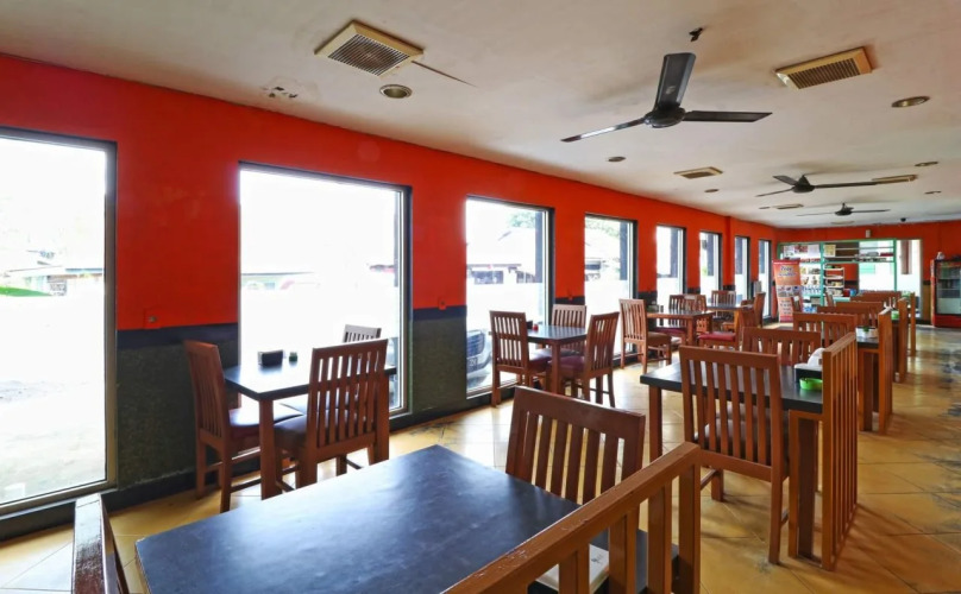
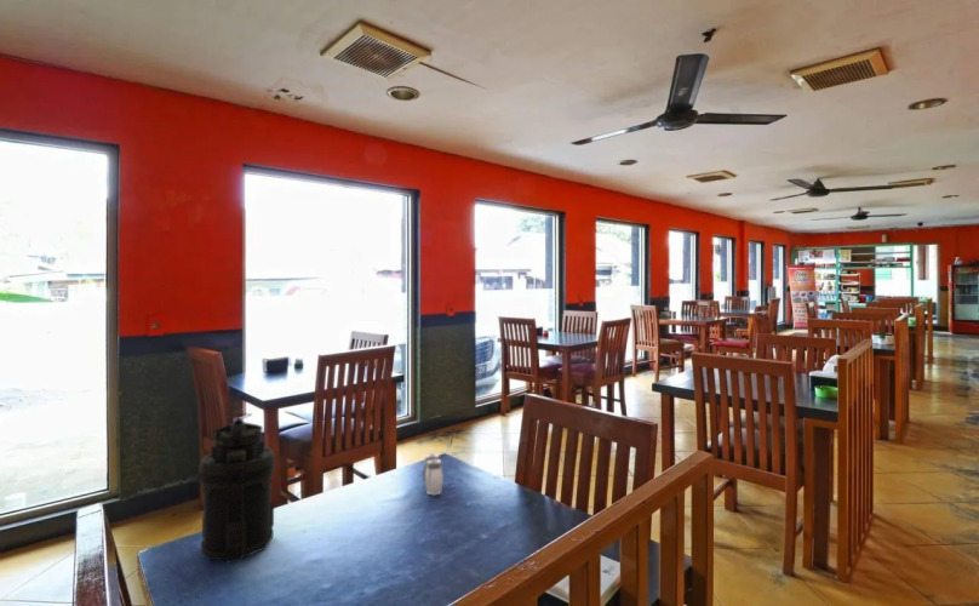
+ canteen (236, 486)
+ salt and pepper shaker (433, 473)
